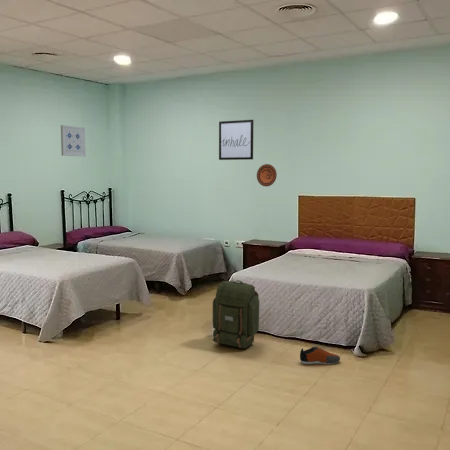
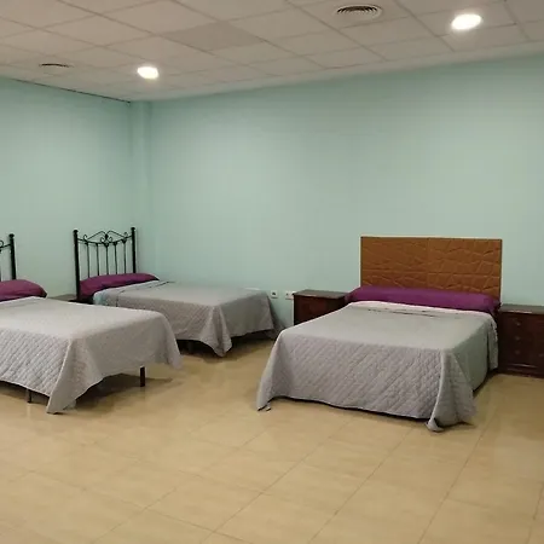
- backpack (237, 311)
- wall art (235, 140)
- wall art (73, 141)
- decorative plate (266, 175)
- shoe (319, 354)
